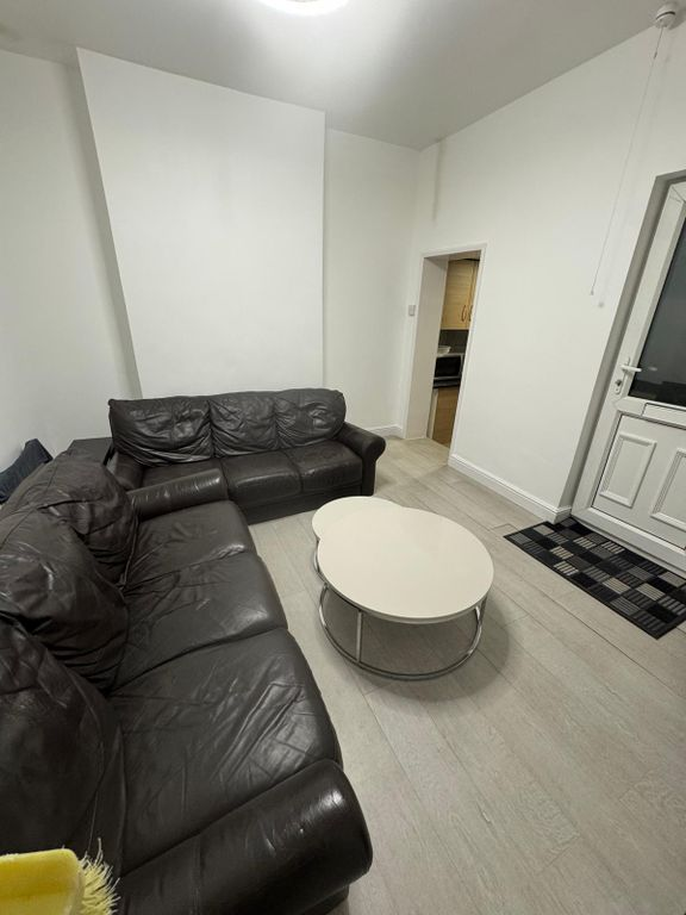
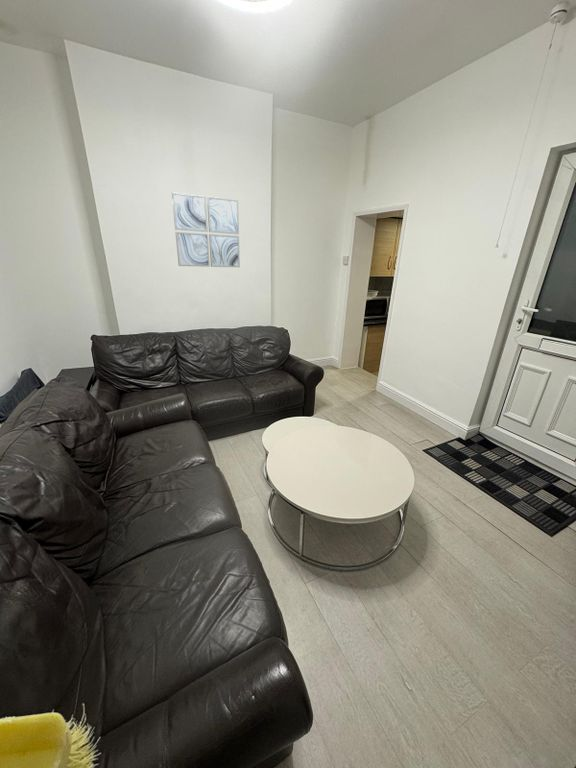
+ wall art (207, 234)
